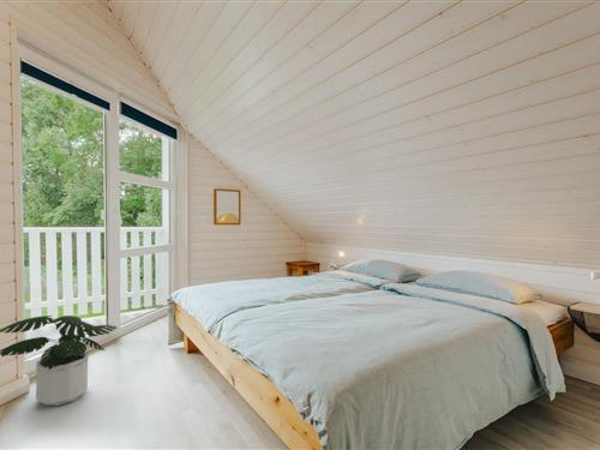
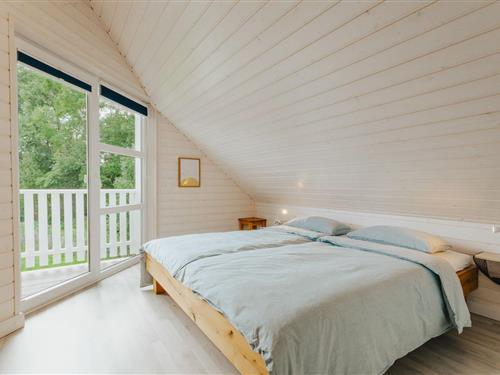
- potted plant (66, 355)
